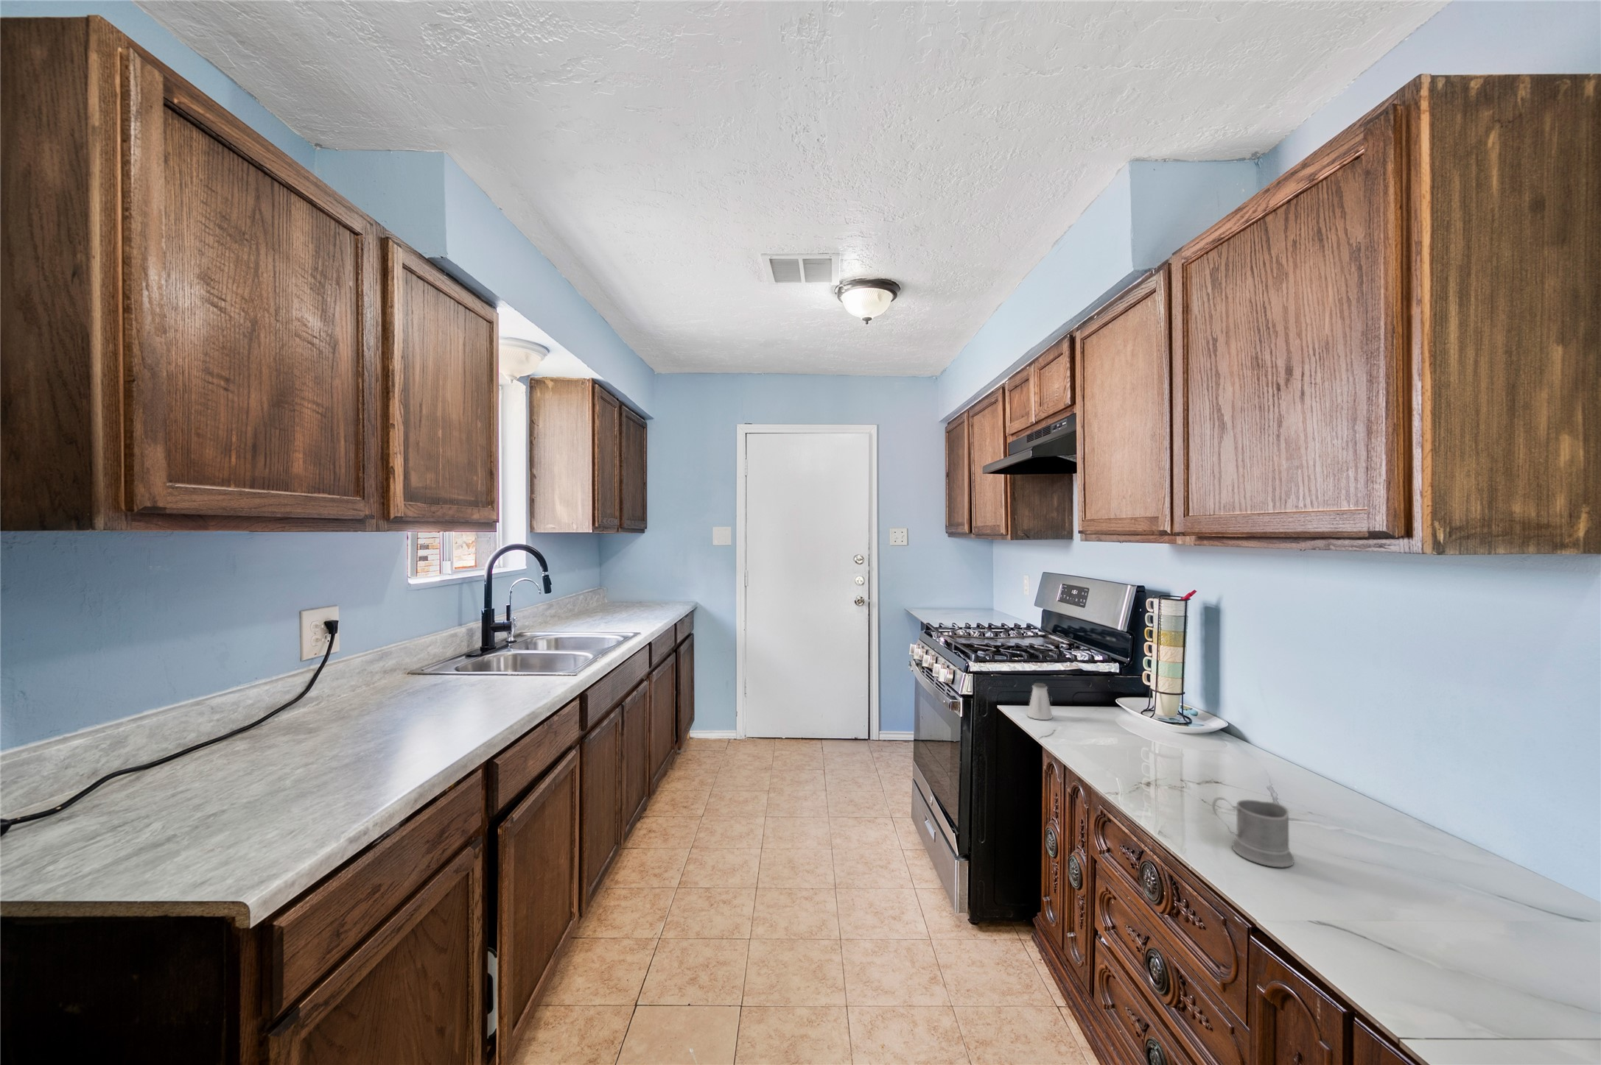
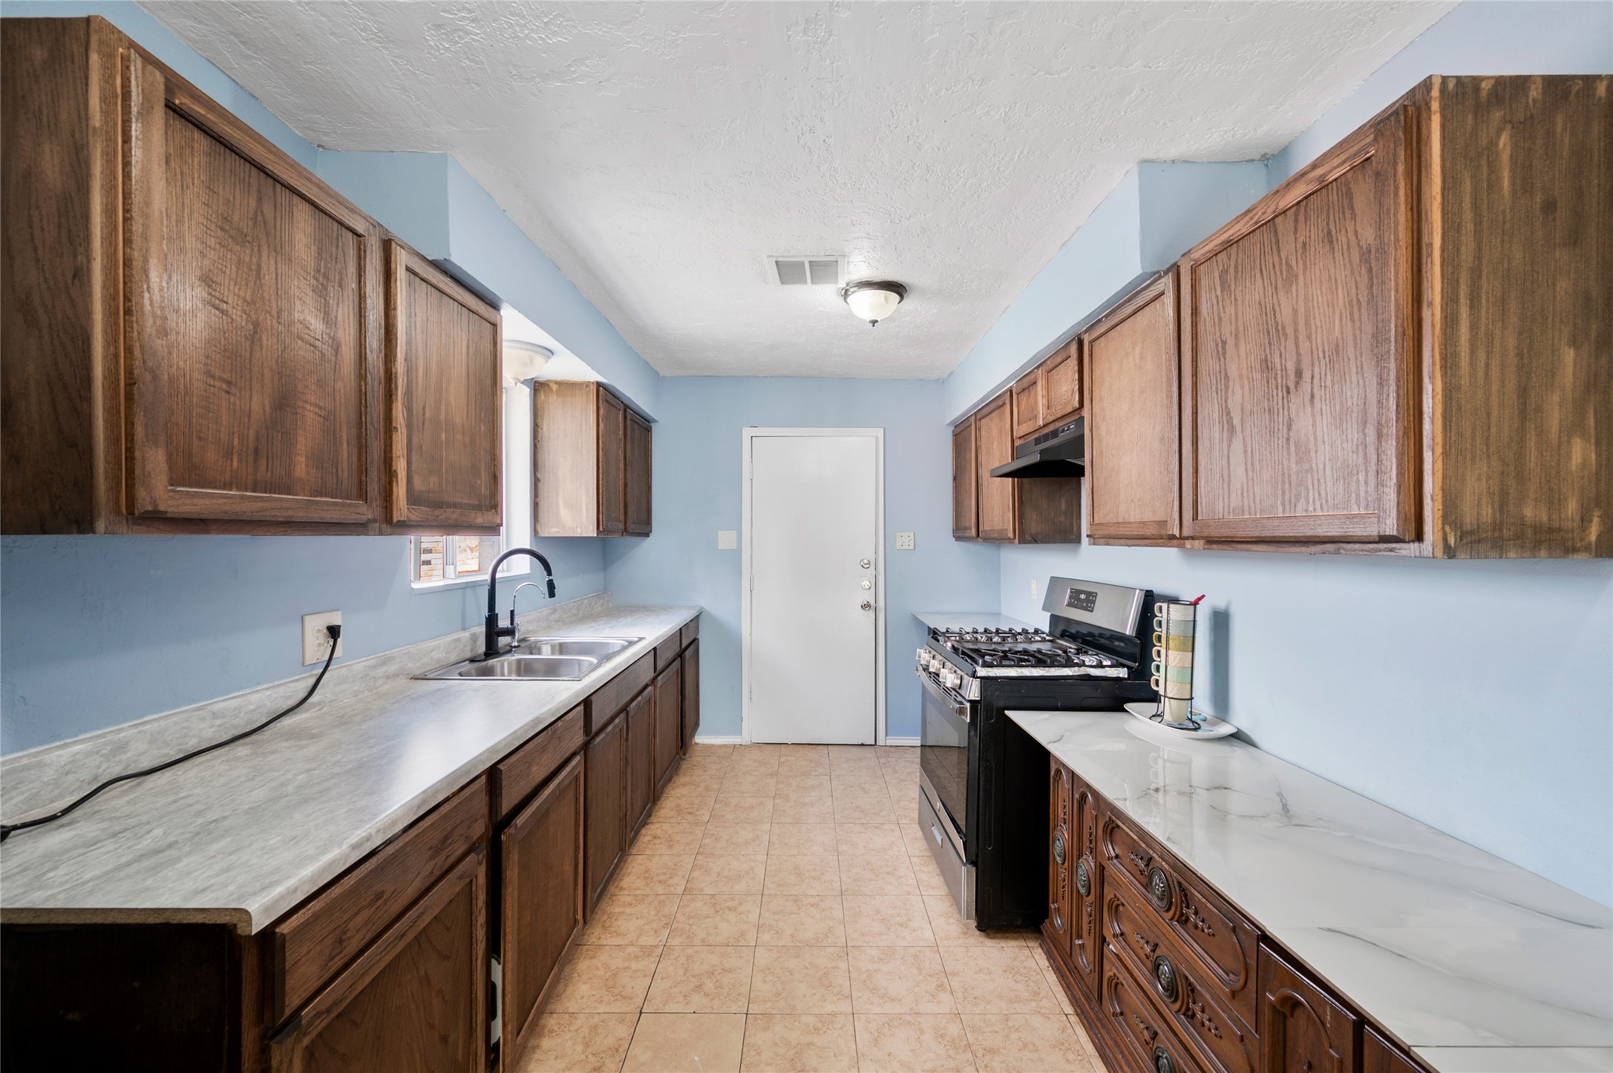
- saltshaker (1040, 700)
- mug (1251, 826)
